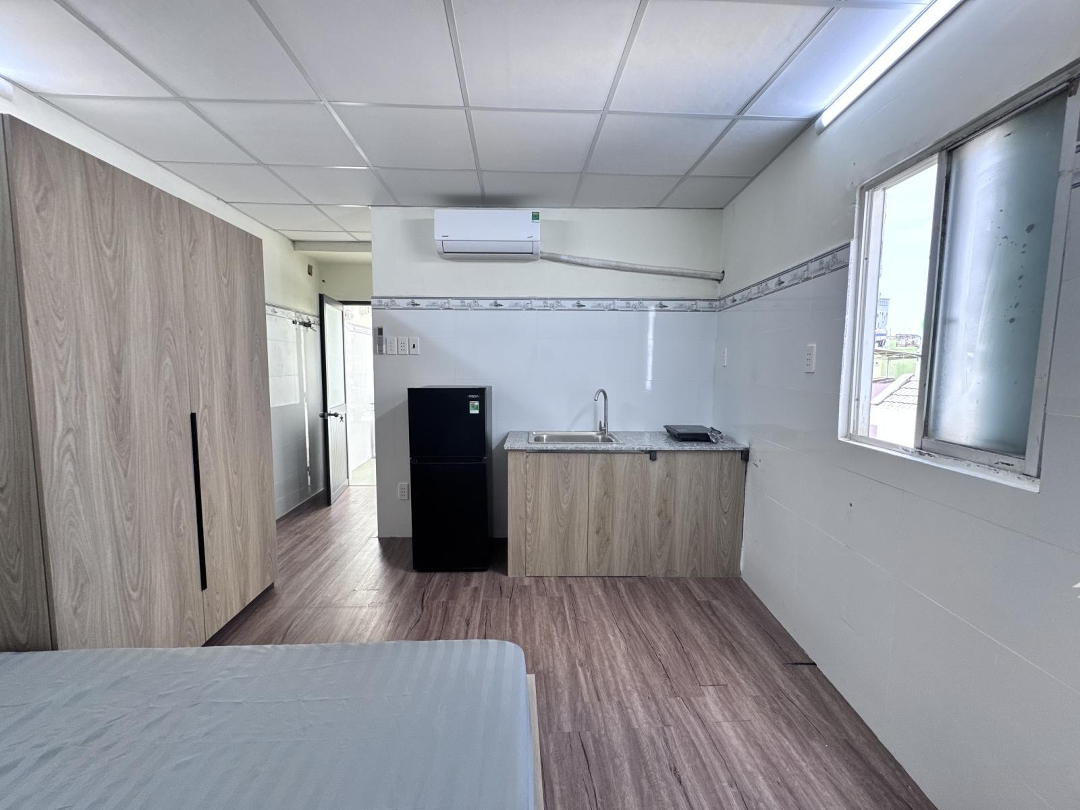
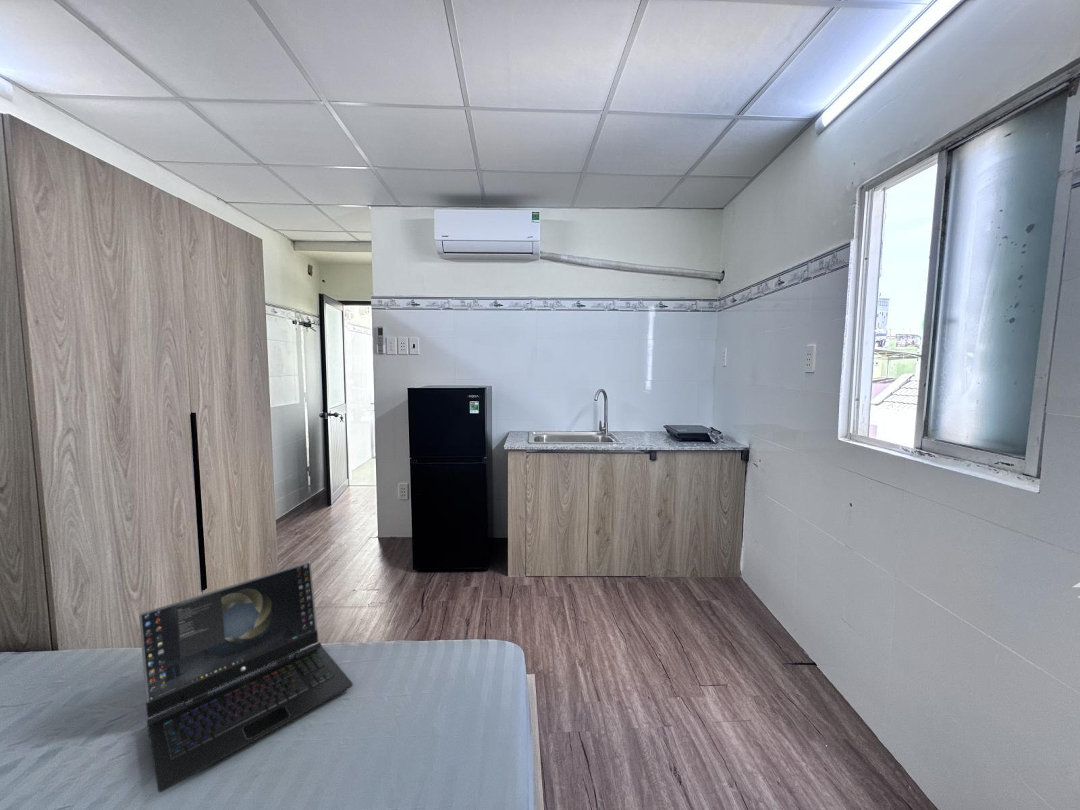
+ laptop (251, 654)
